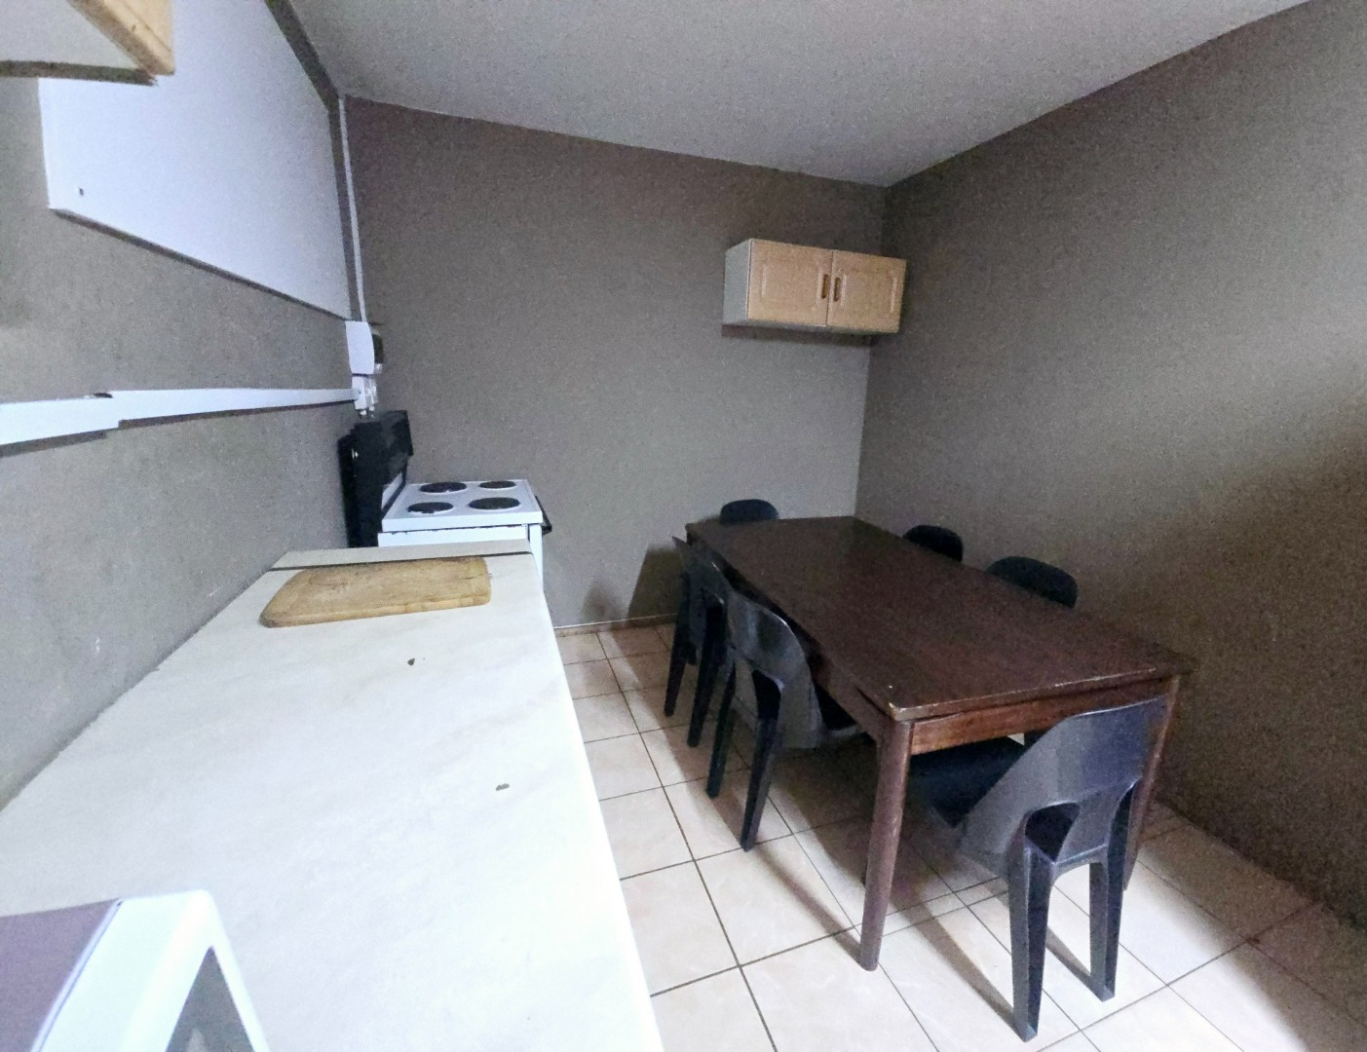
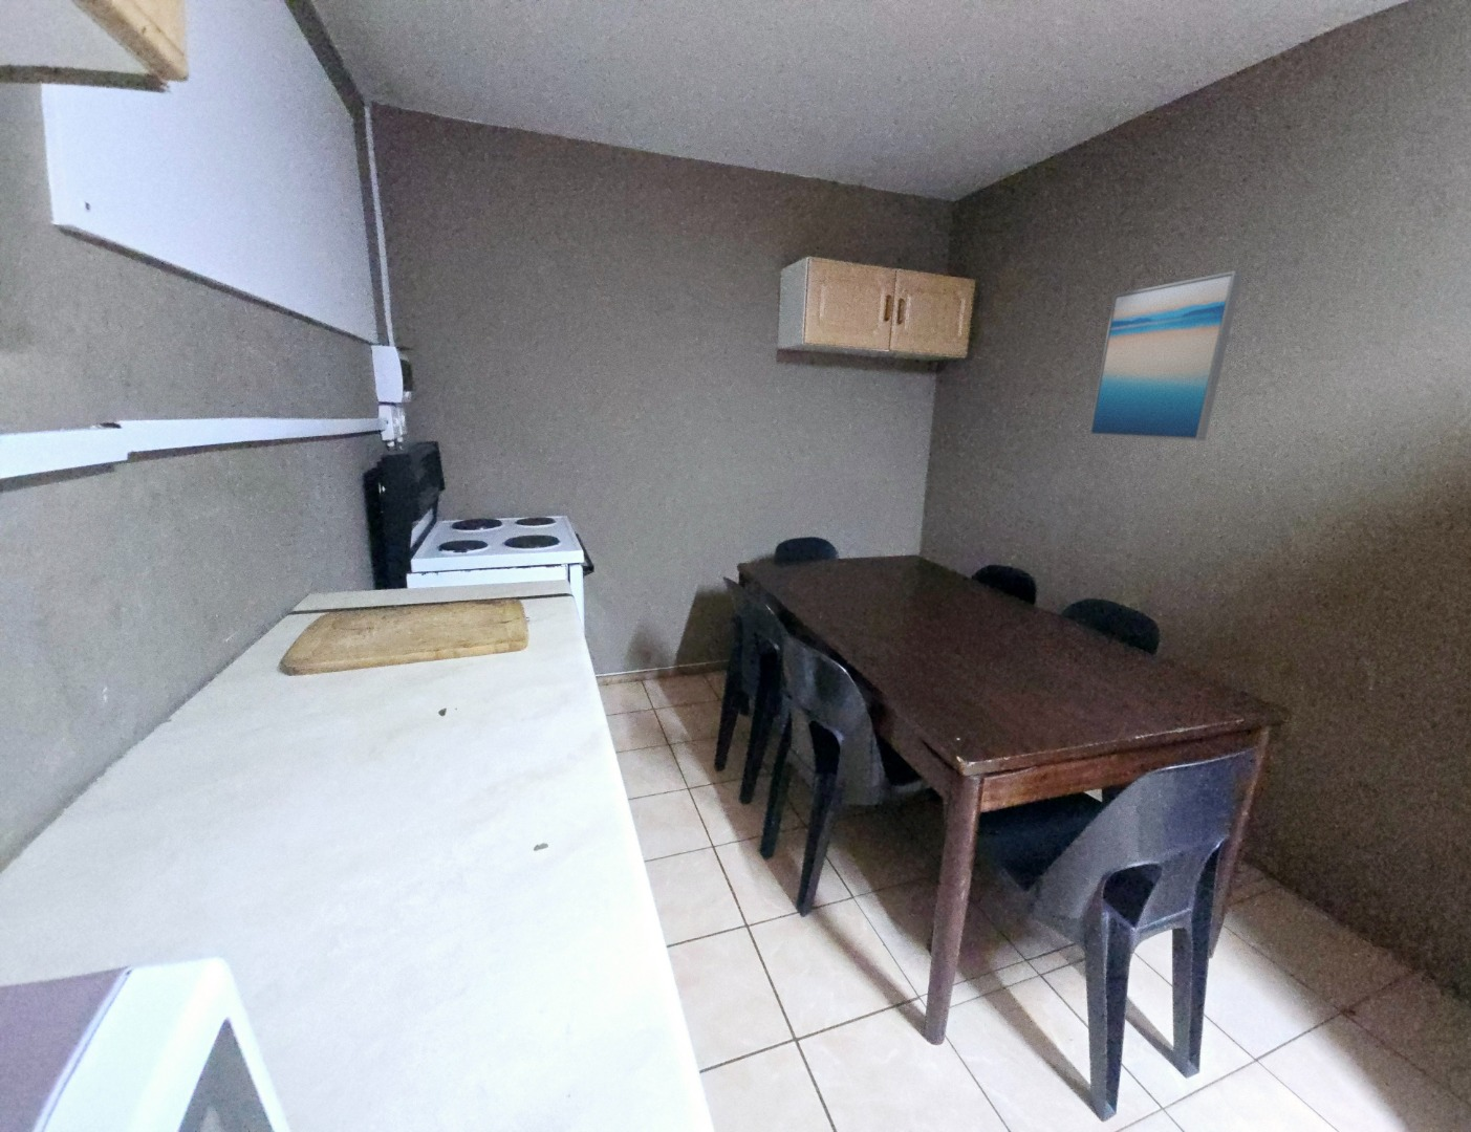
+ wall art (1156, 363)
